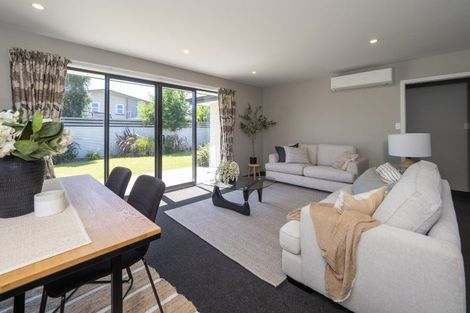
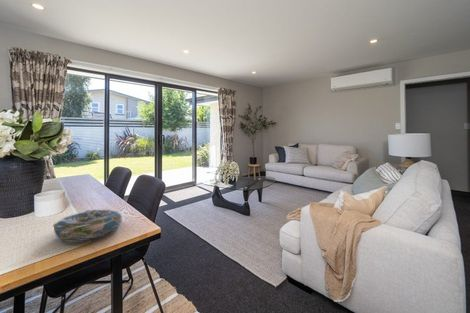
+ decorative bowl (90, 223)
